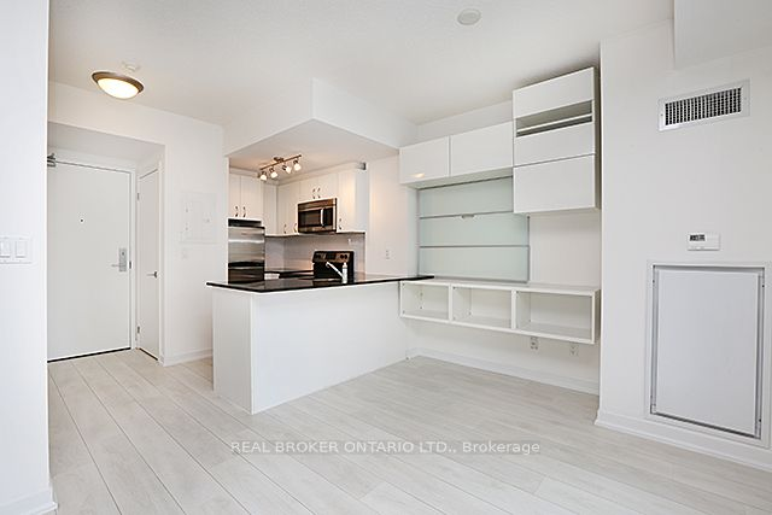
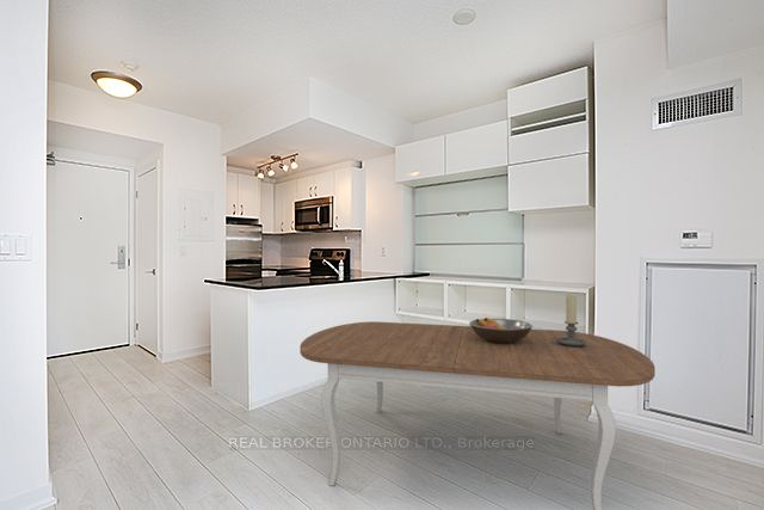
+ fruit bowl (500, 328)
+ dining table (460, 388)
+ candle holder (568, 318)
